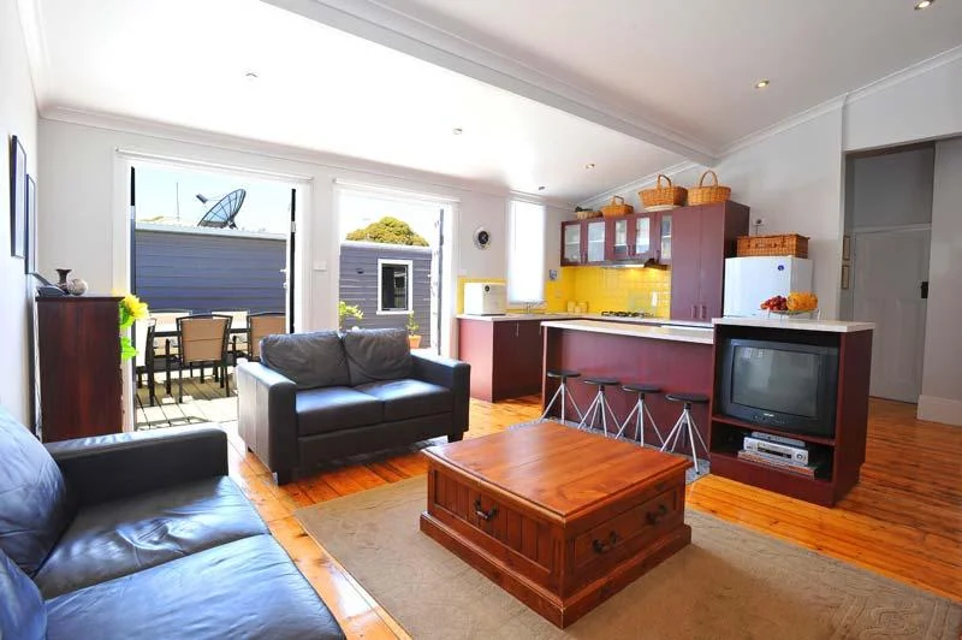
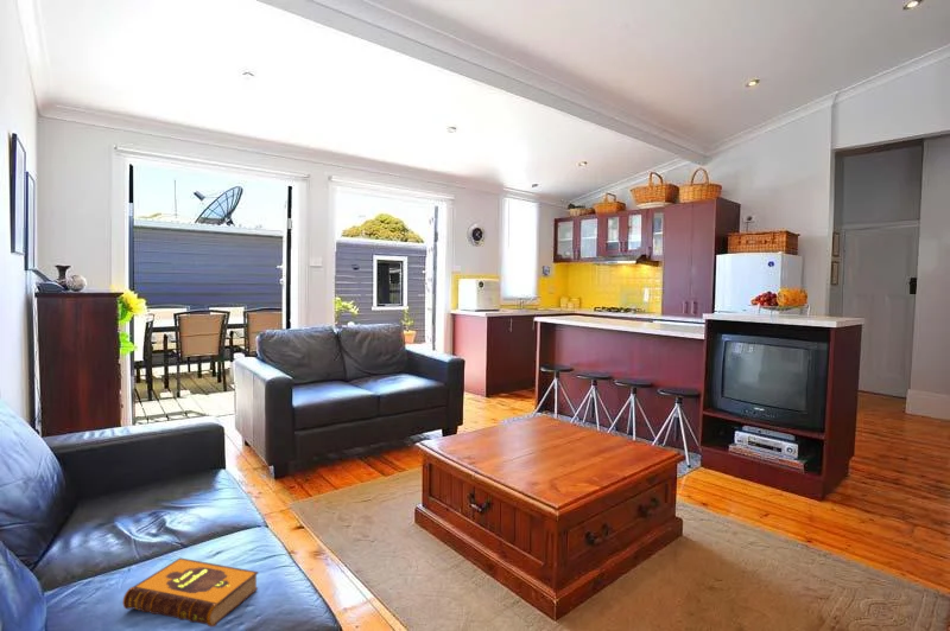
+ hardback book (192, 591)
